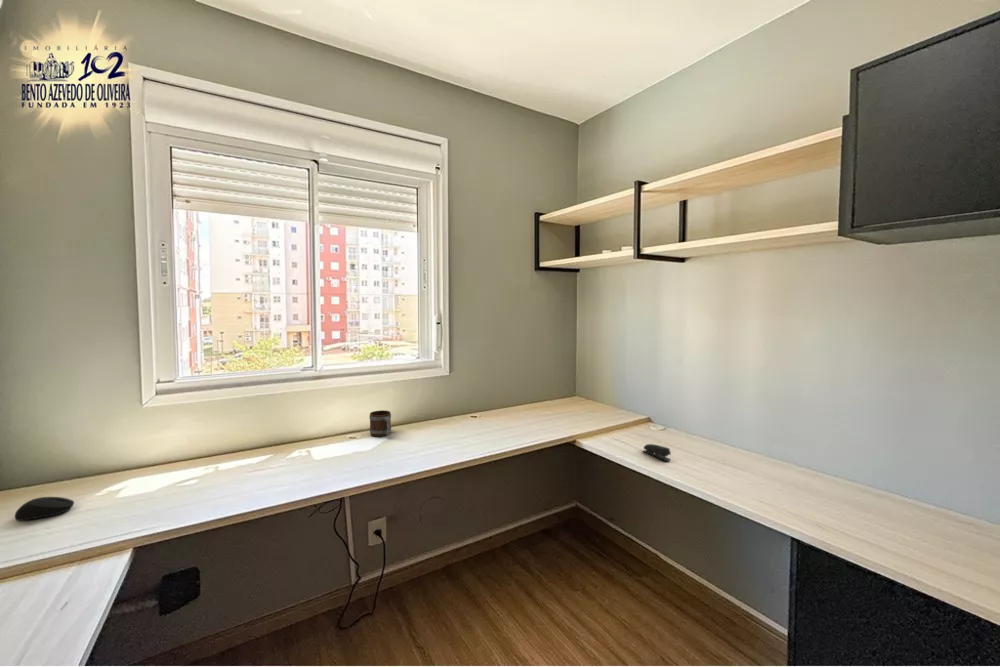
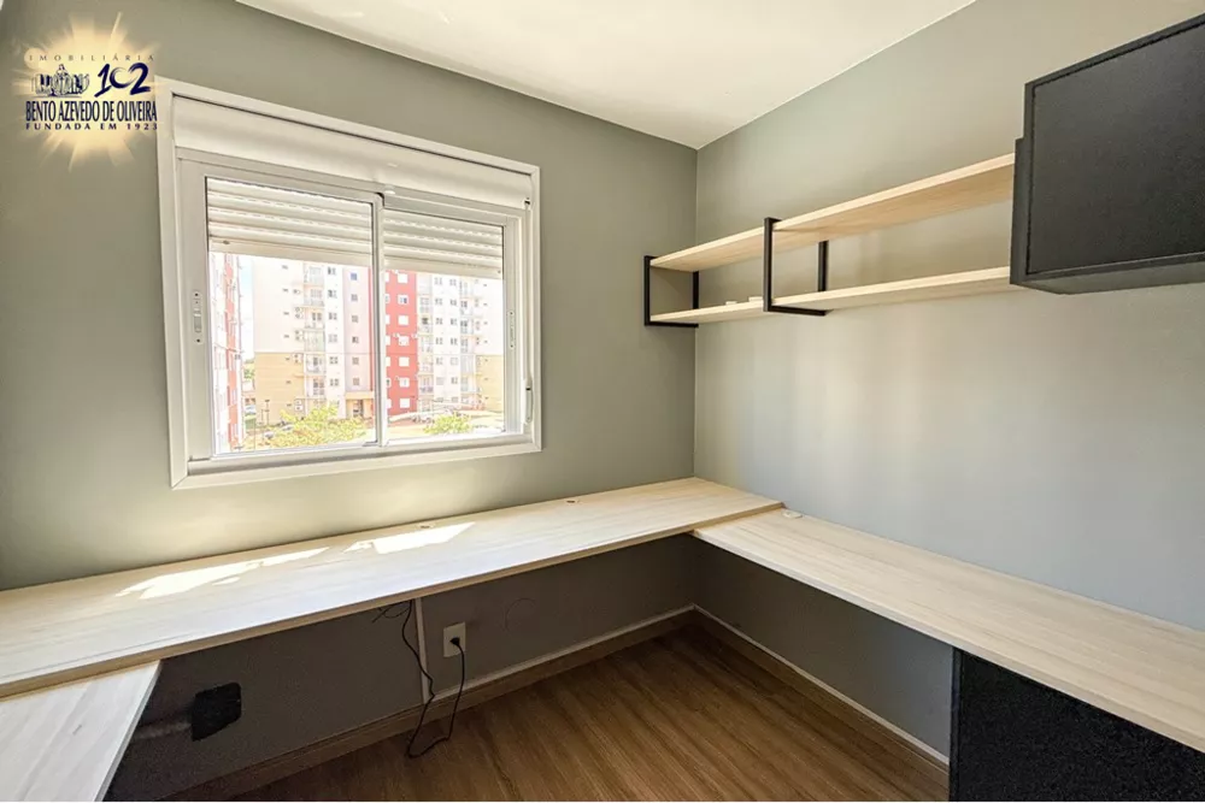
- computer mouse (45, 505)
- mug (382, 423)
- stapler (656, 450)
